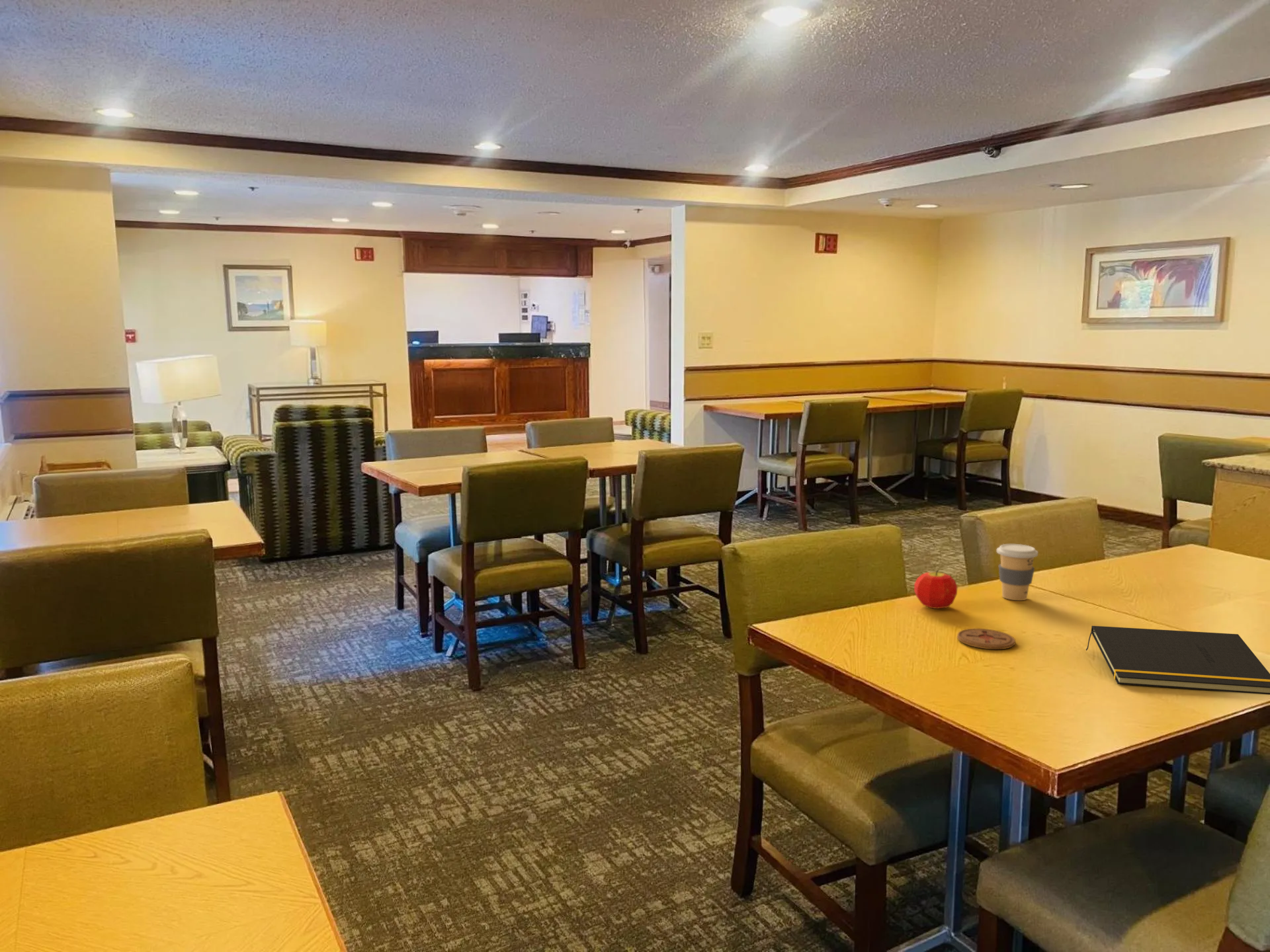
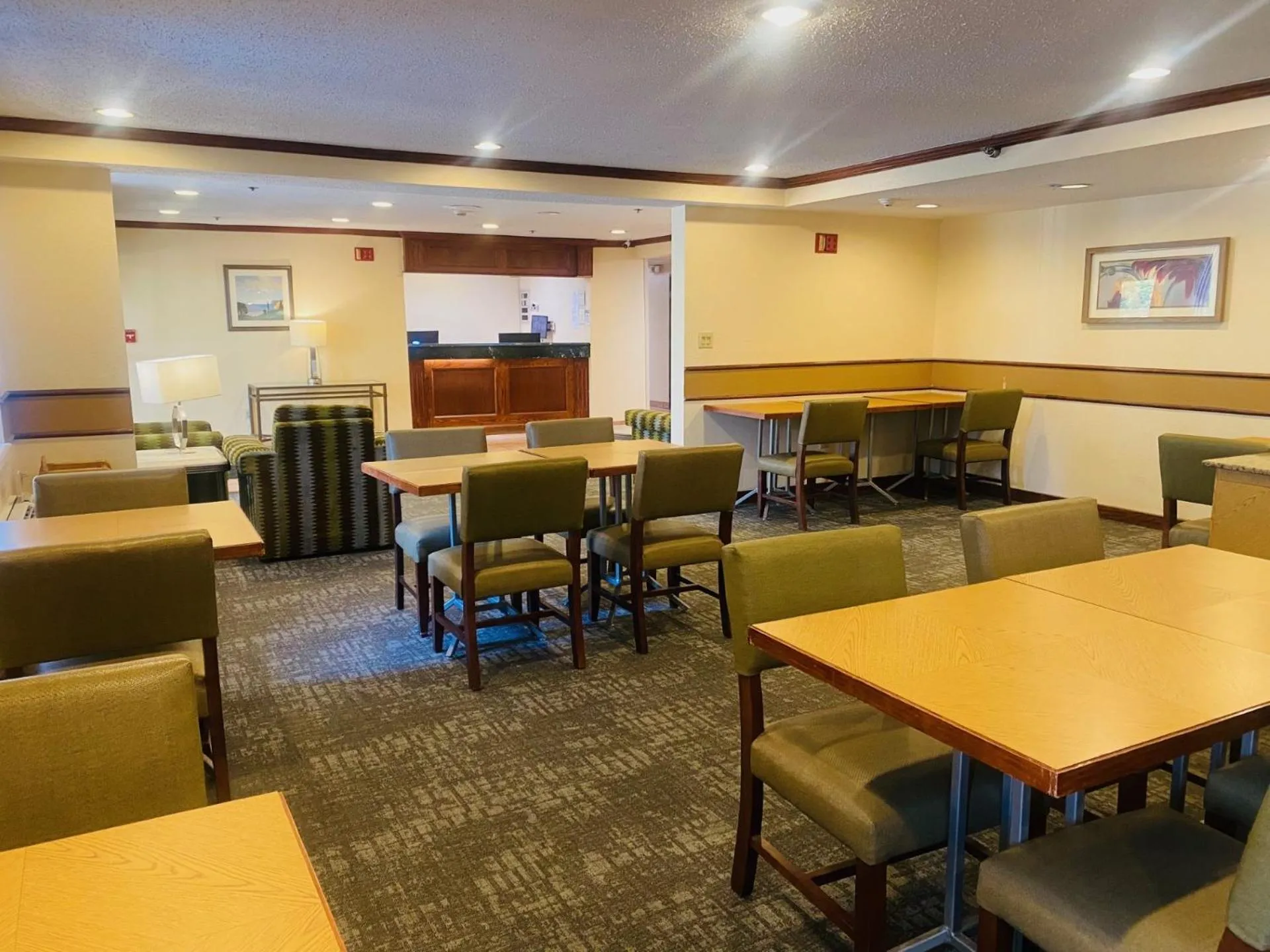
- notepad (1179, 658)
- coffee cup (1015, 572)
- coaster (986, 639)
- fruit (935, 588)
